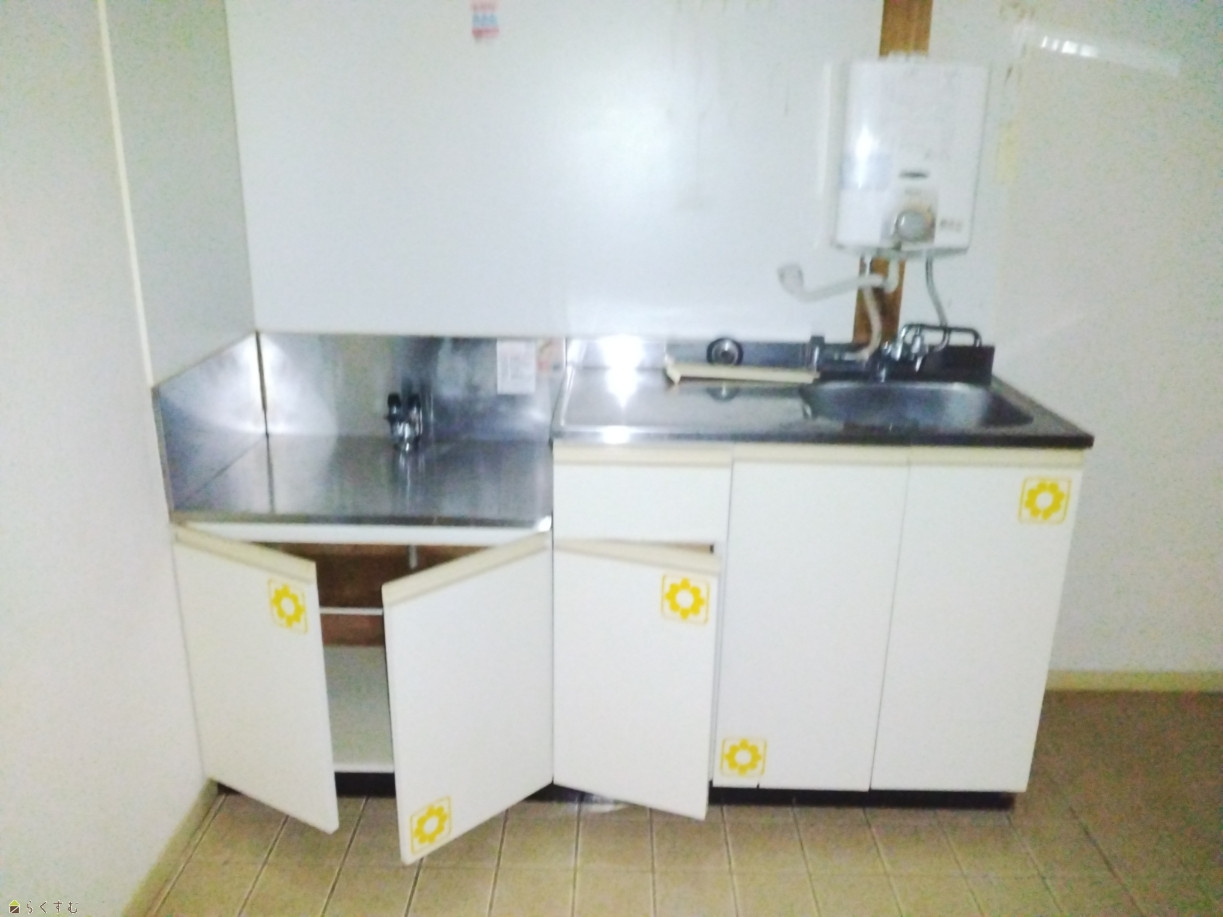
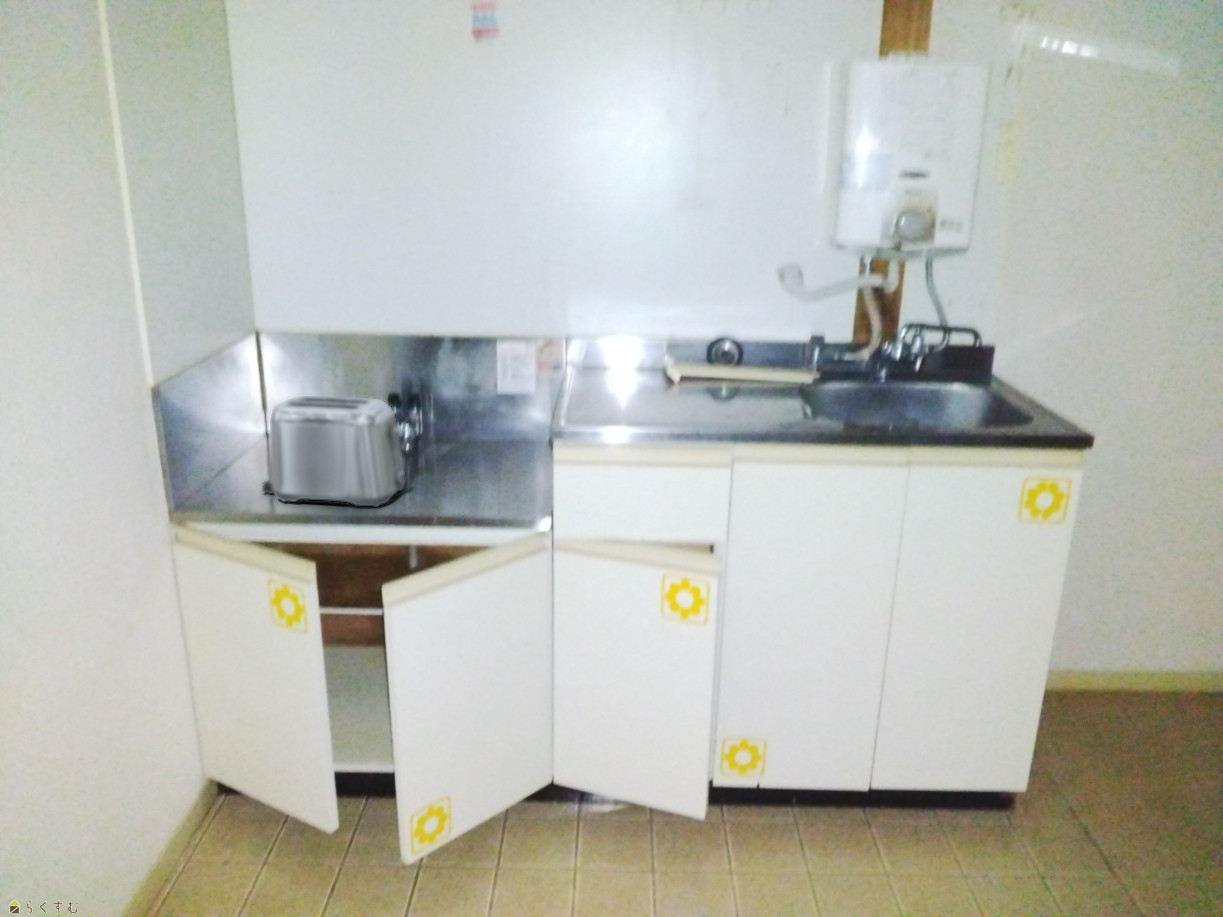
+ toaster (331, 449)
